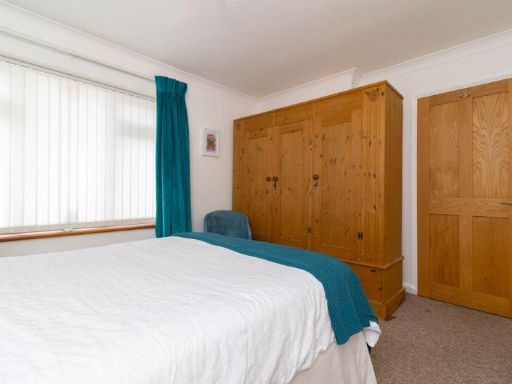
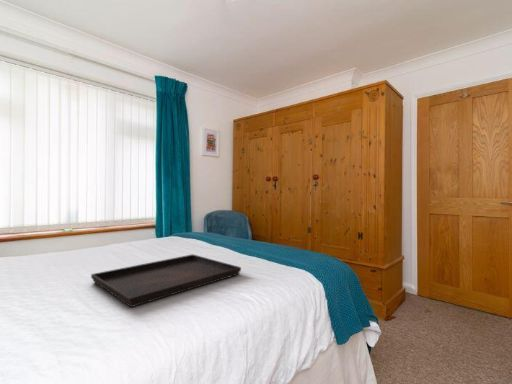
+ serving tray (169, 274)
